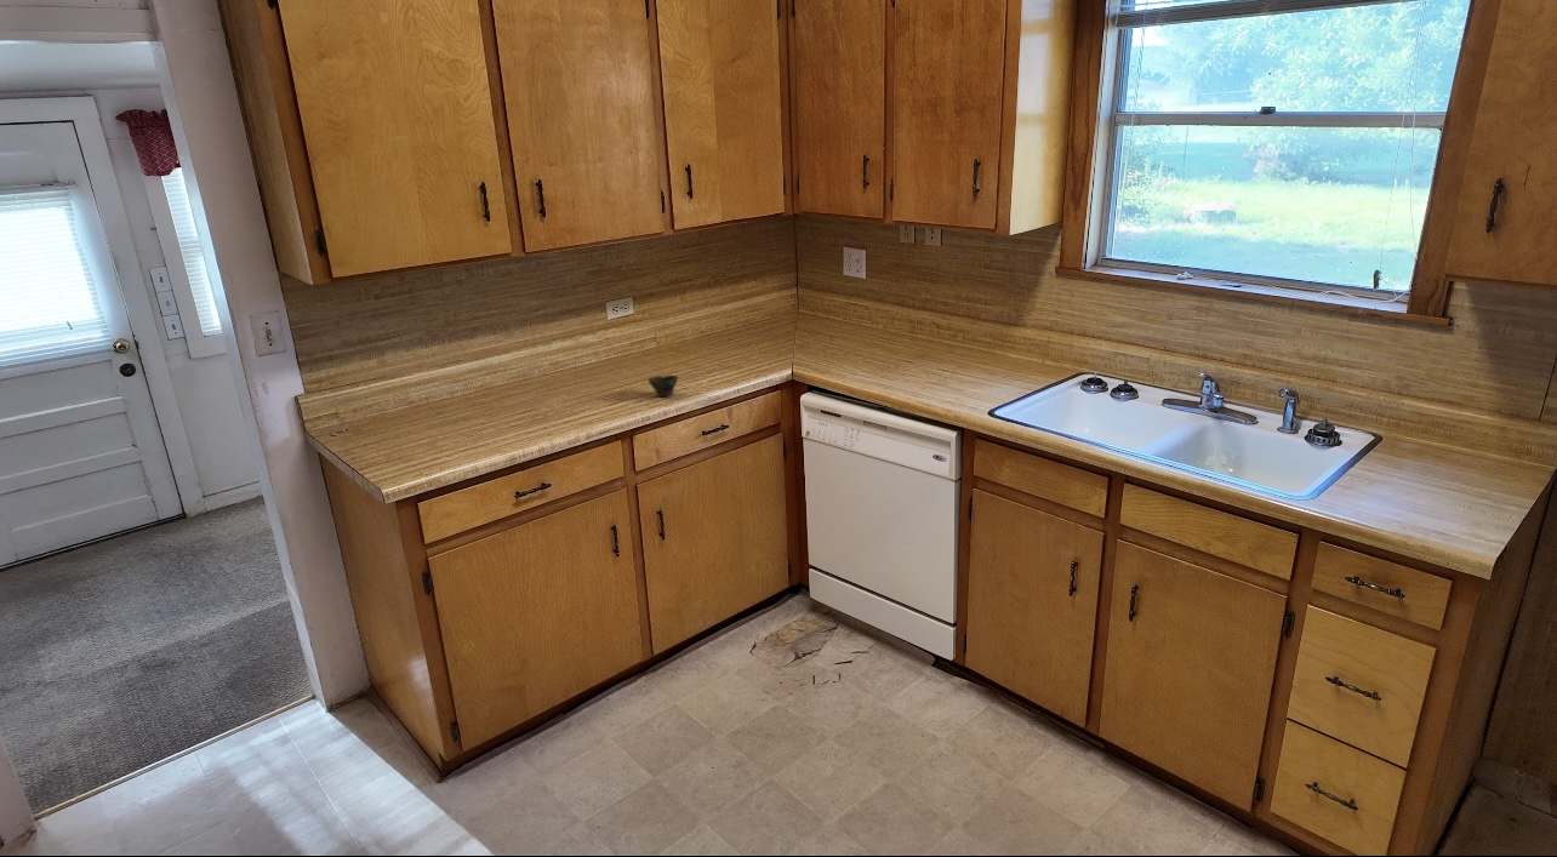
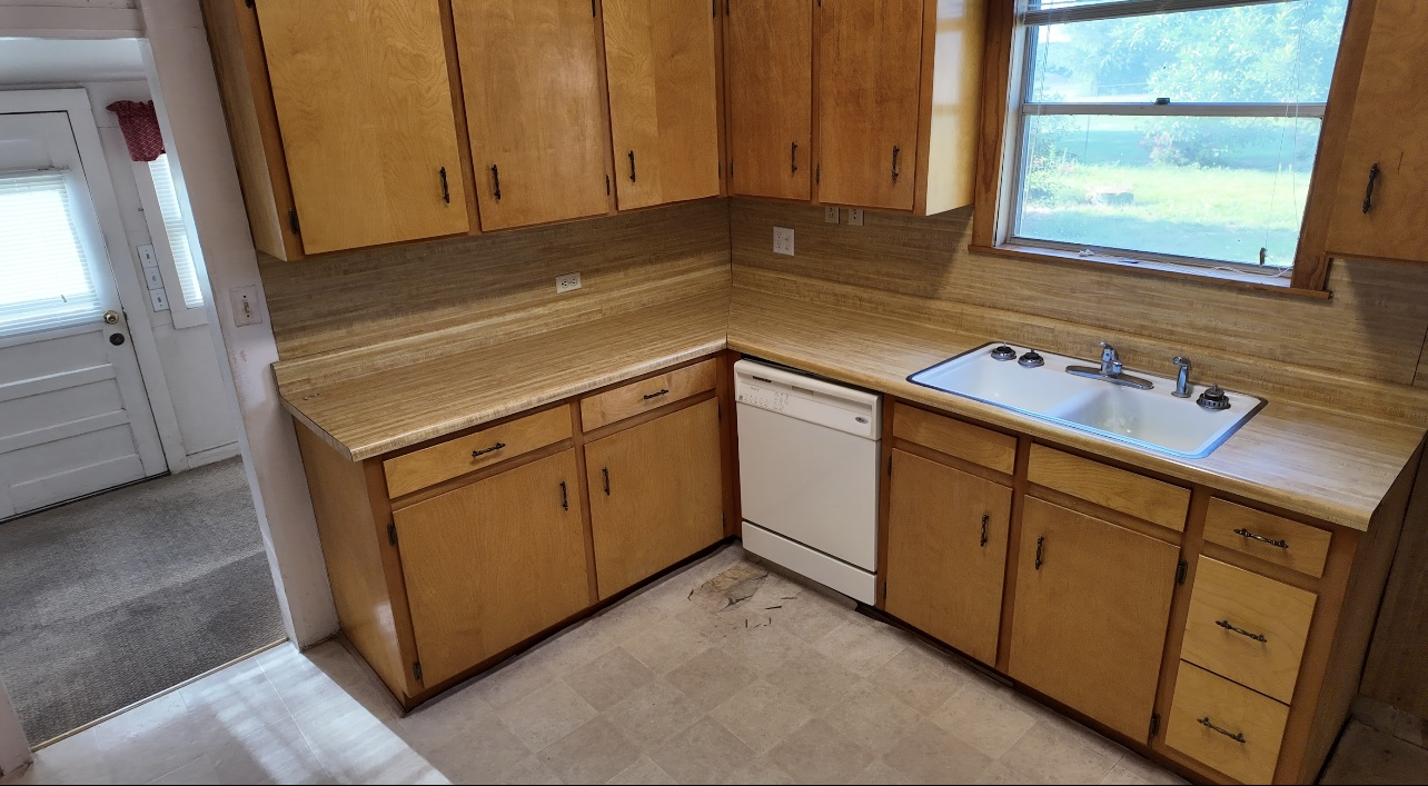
- cup (663, 387)
